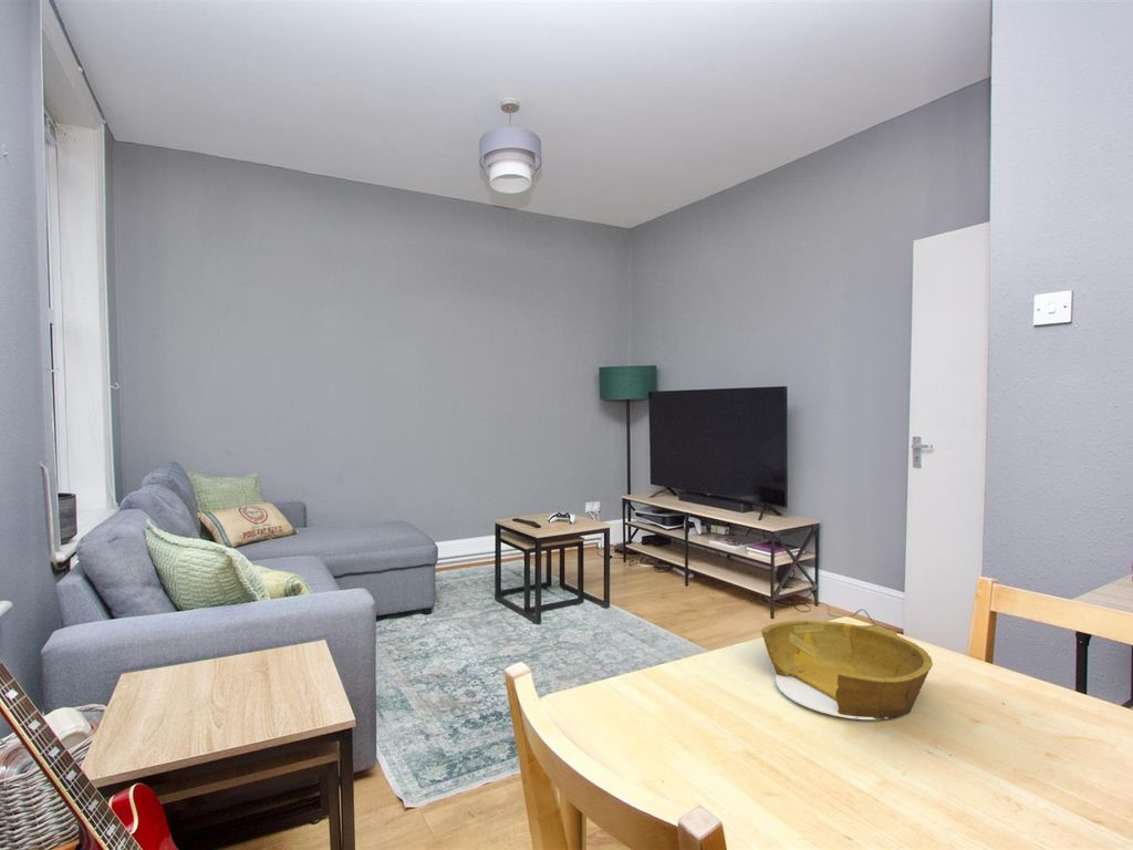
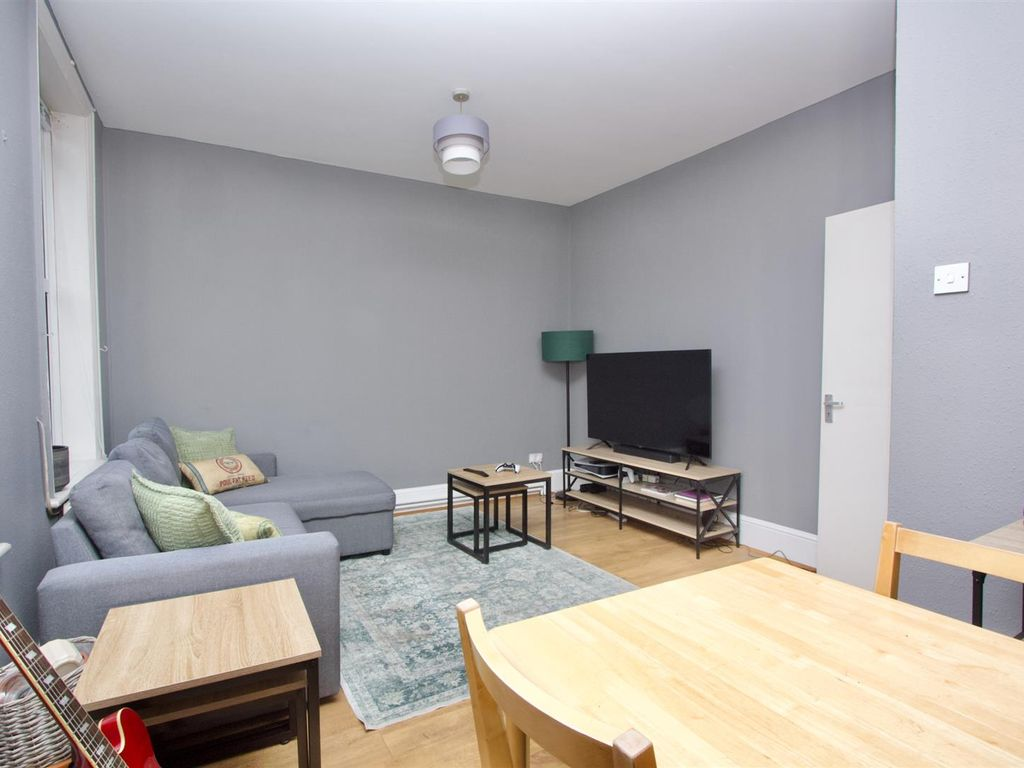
- bowl (841, 665)
